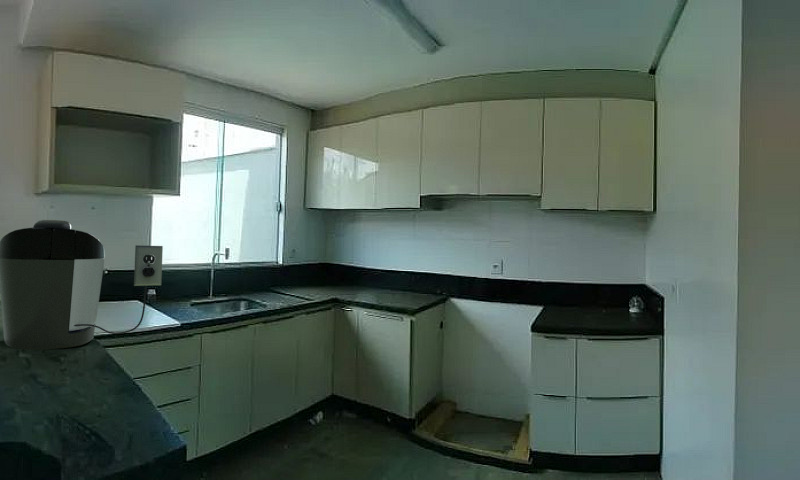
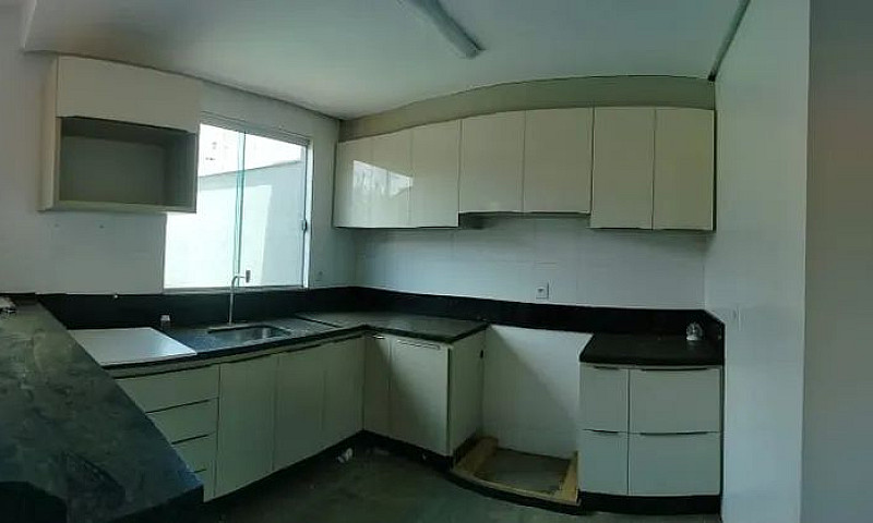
- coffee maker (81, 281)
